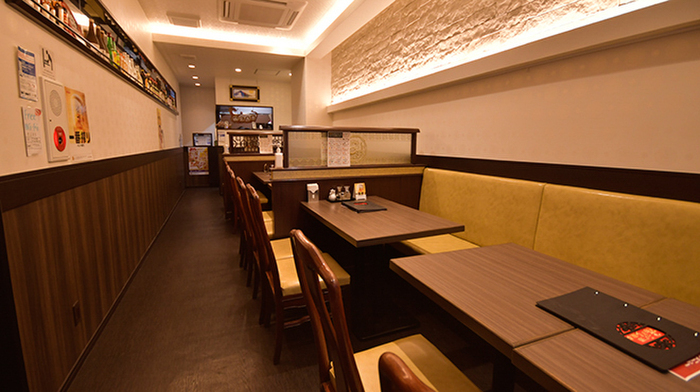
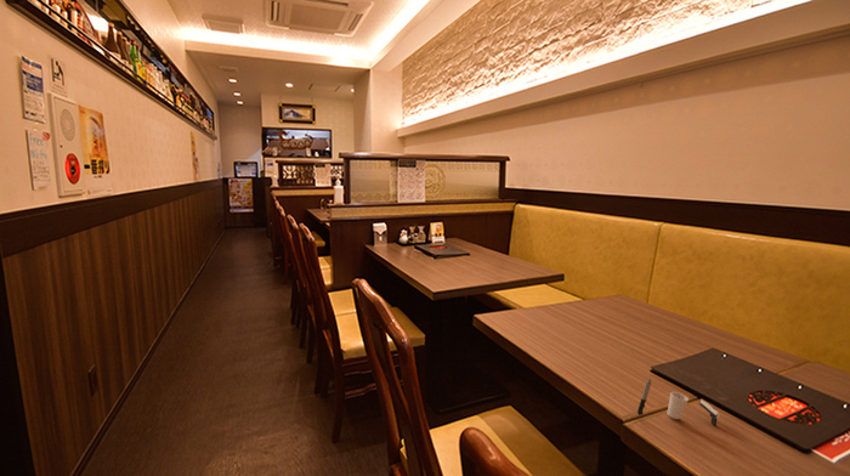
+ cup (676, 398)
